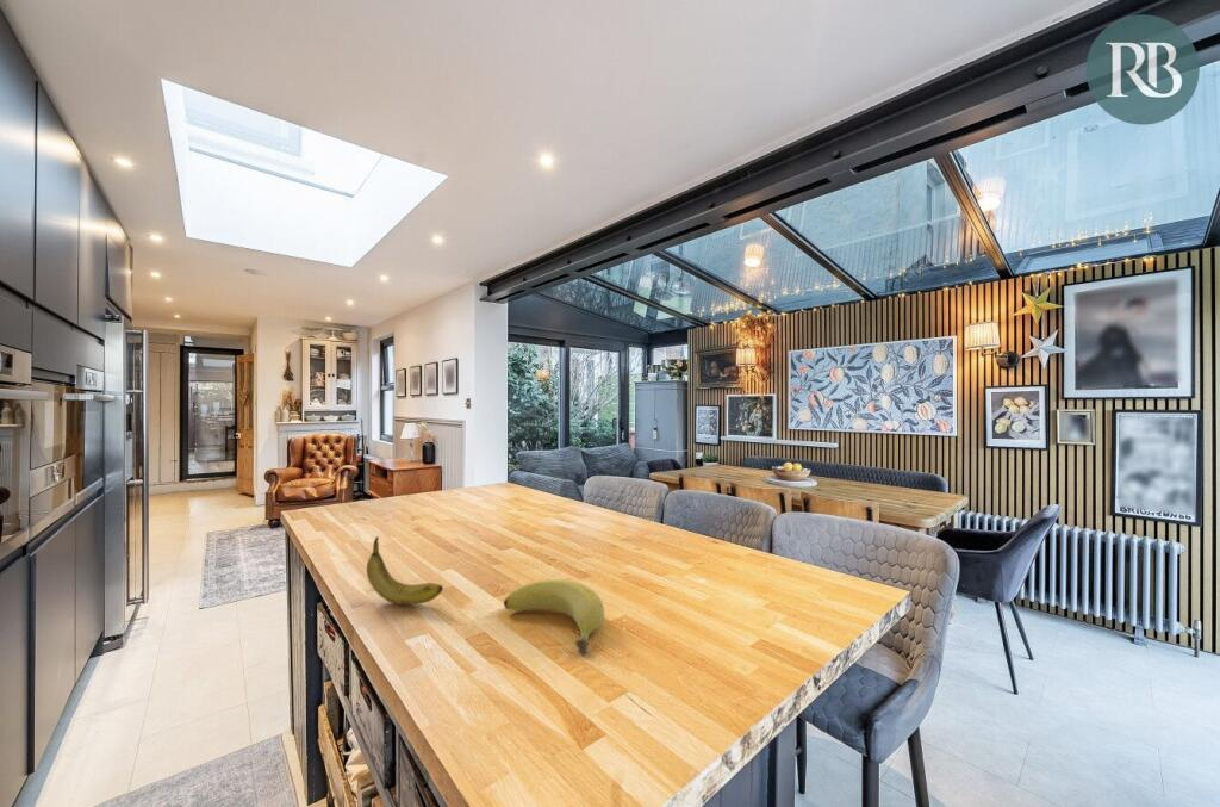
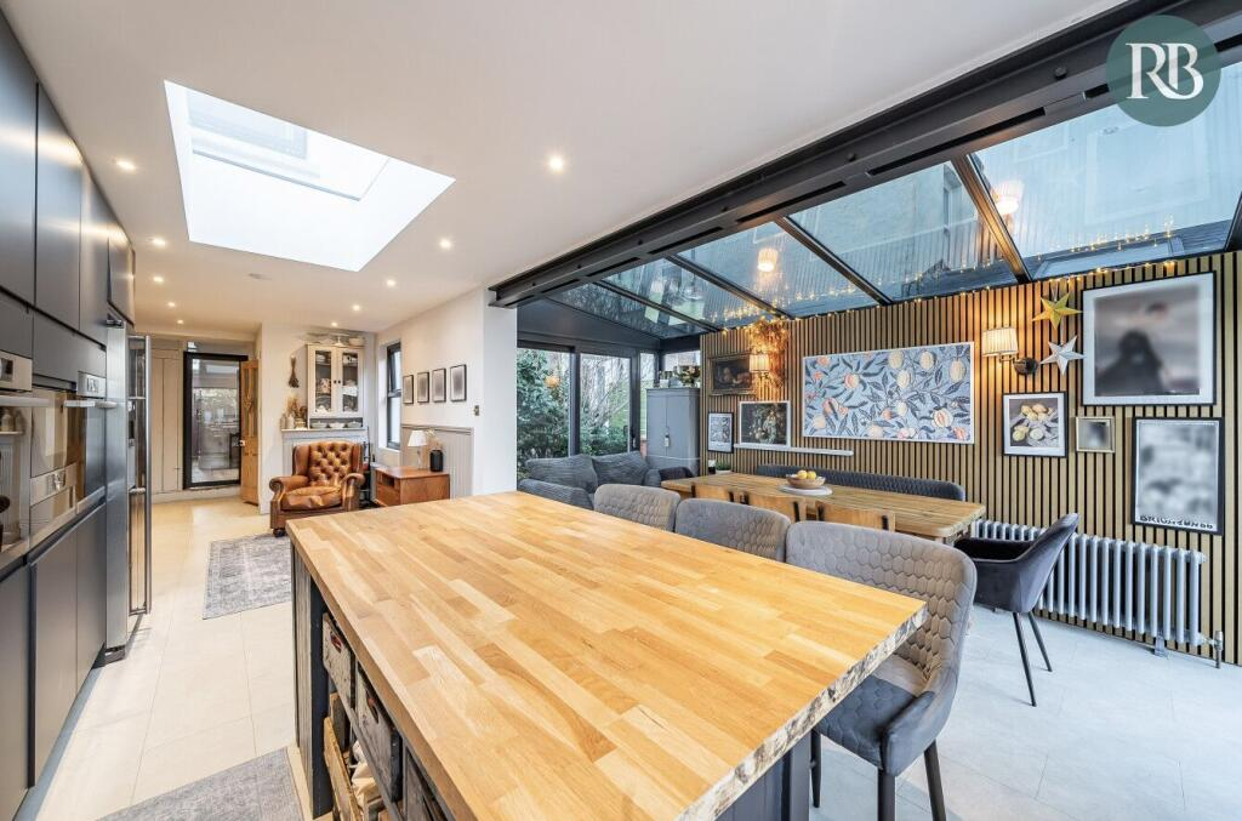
- fruit (397, 581)
- banana (548, 608)
